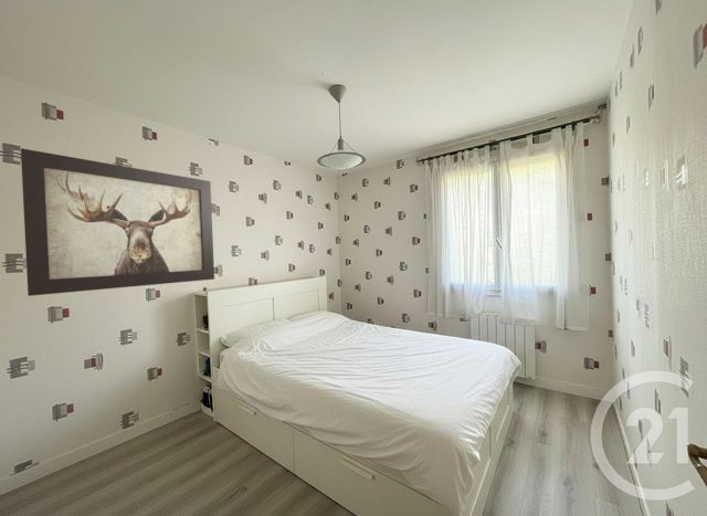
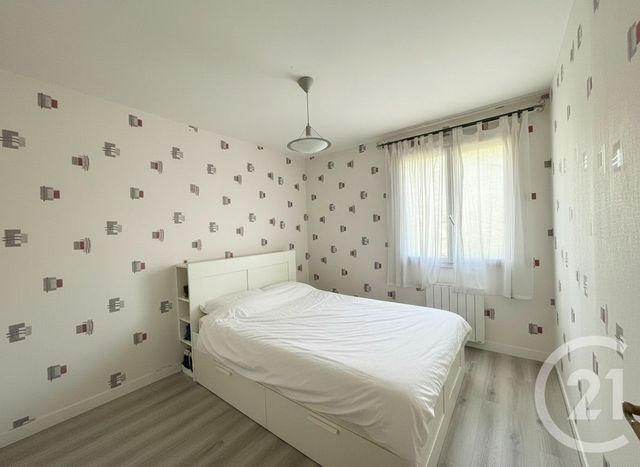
- wall art (136, 227)
